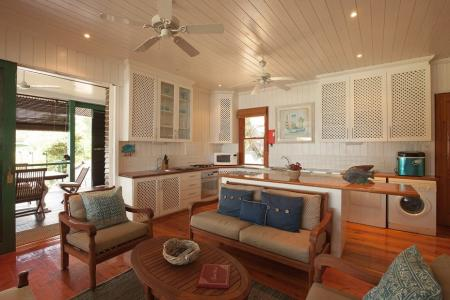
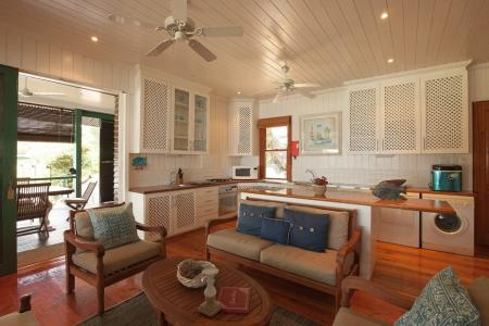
+ candle holder (210, 289)
